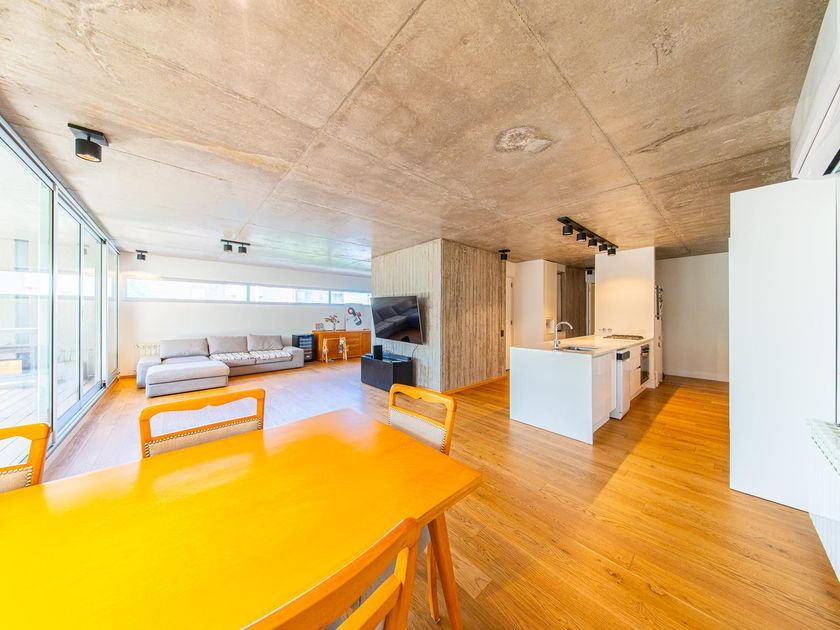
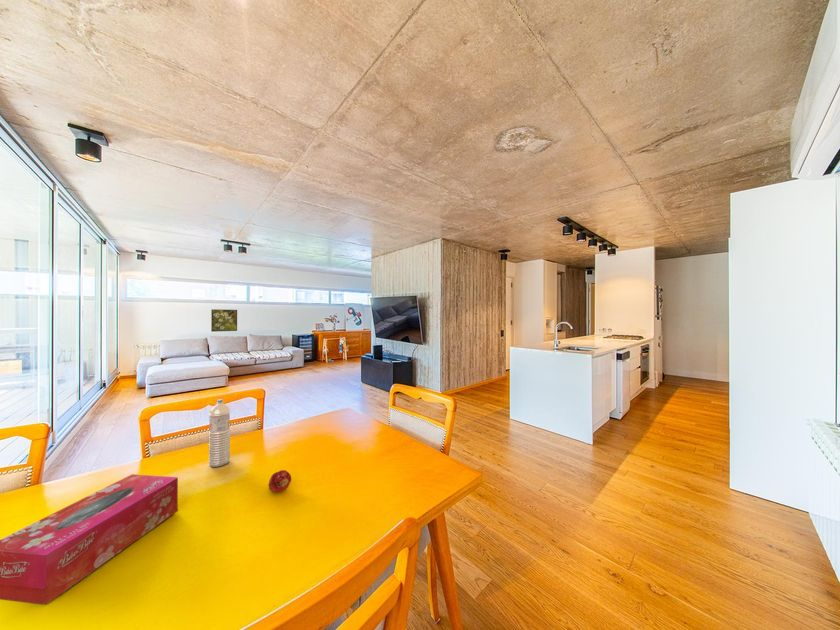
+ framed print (224, 320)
+ tissue box (97, 526)
+ fruit (279, 480)
+ water bottle (219, 431)
